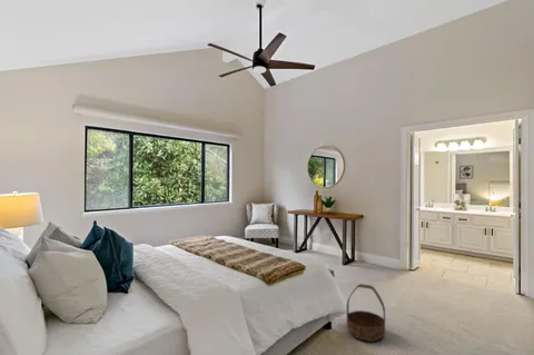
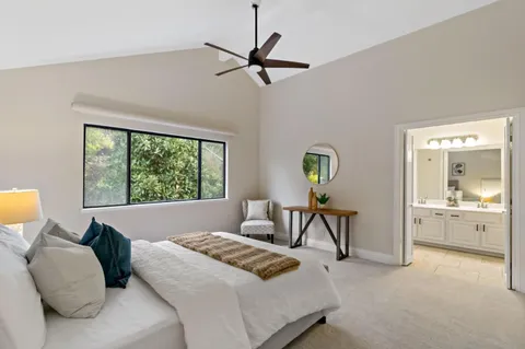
- basket (365, 312)
